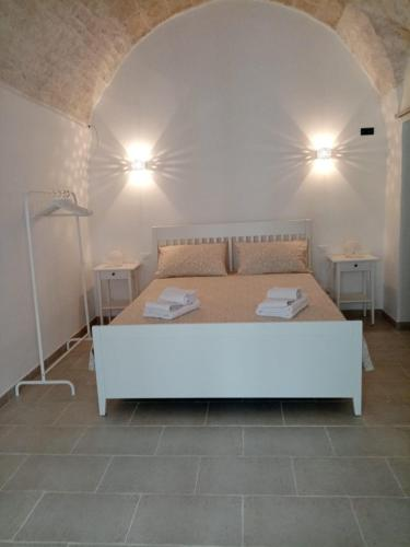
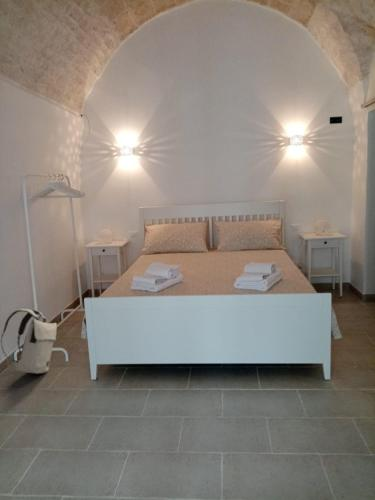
+ backpack (31, 339)
